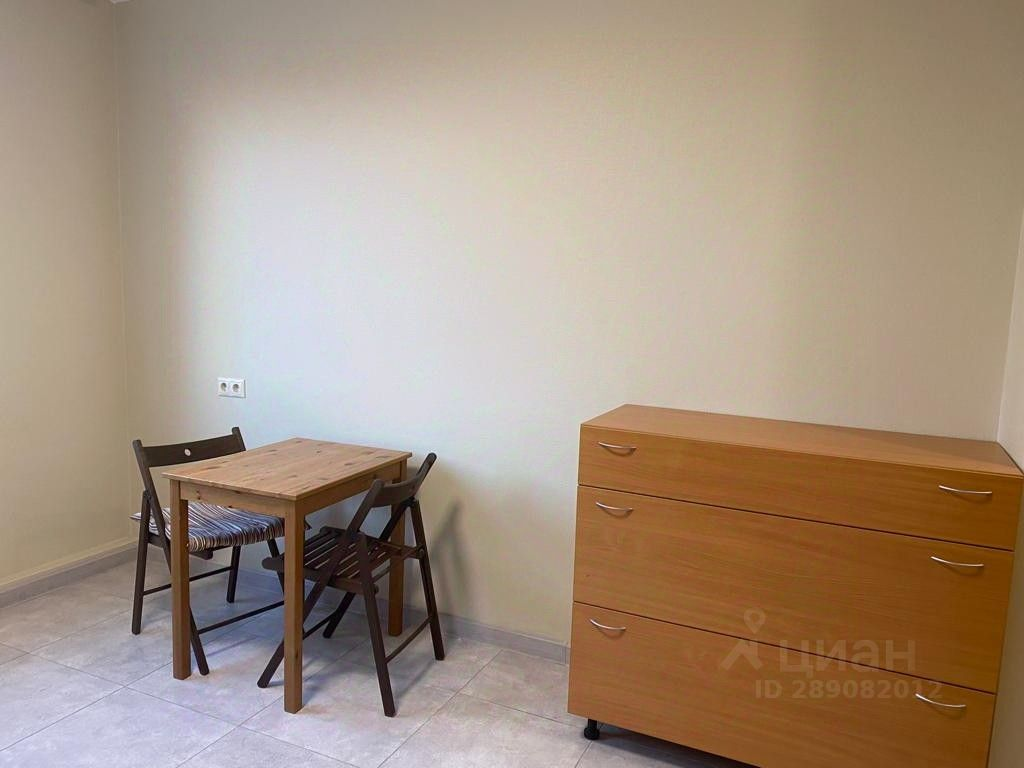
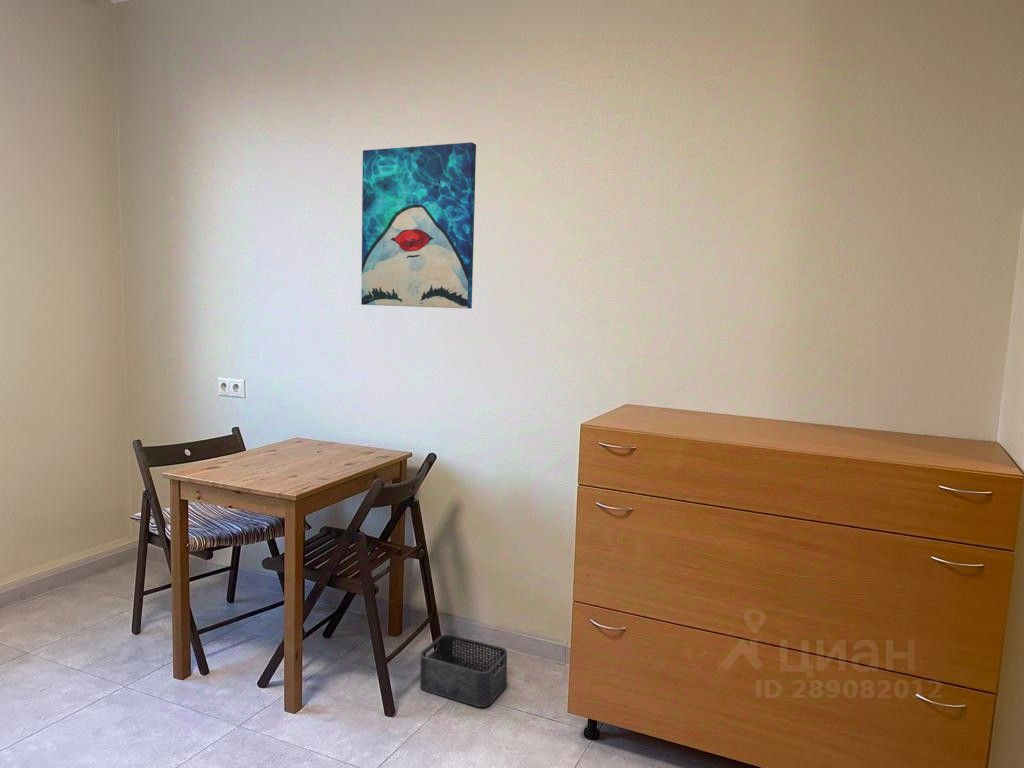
+ storage bin (463, 669)
+ wall art (416, 228)
